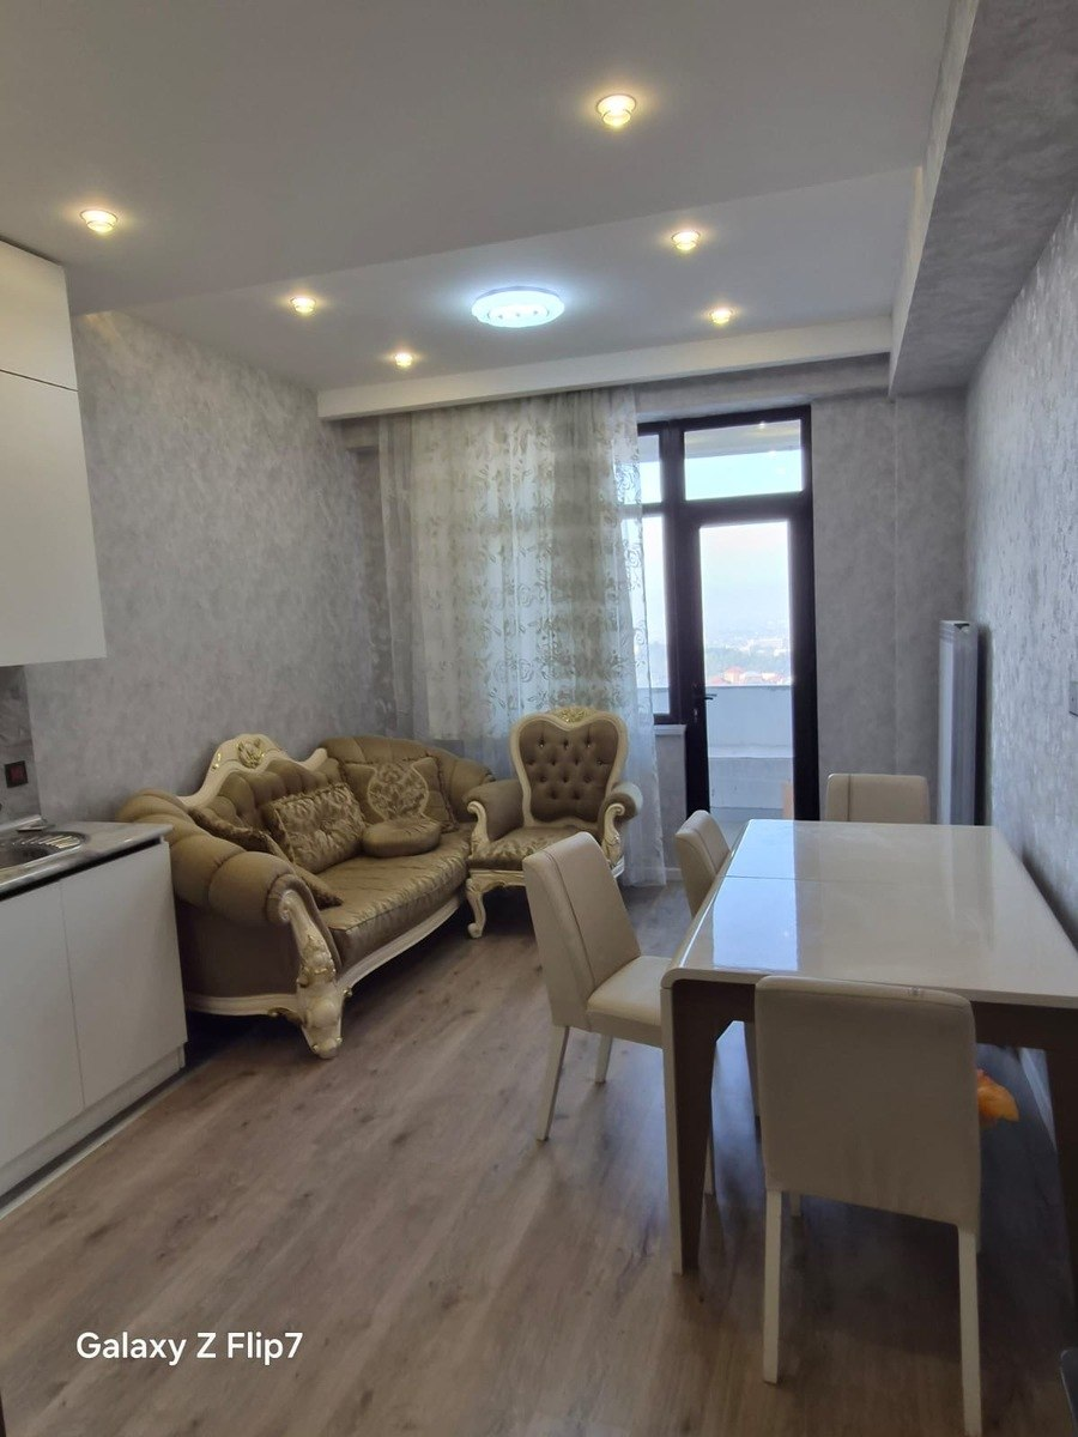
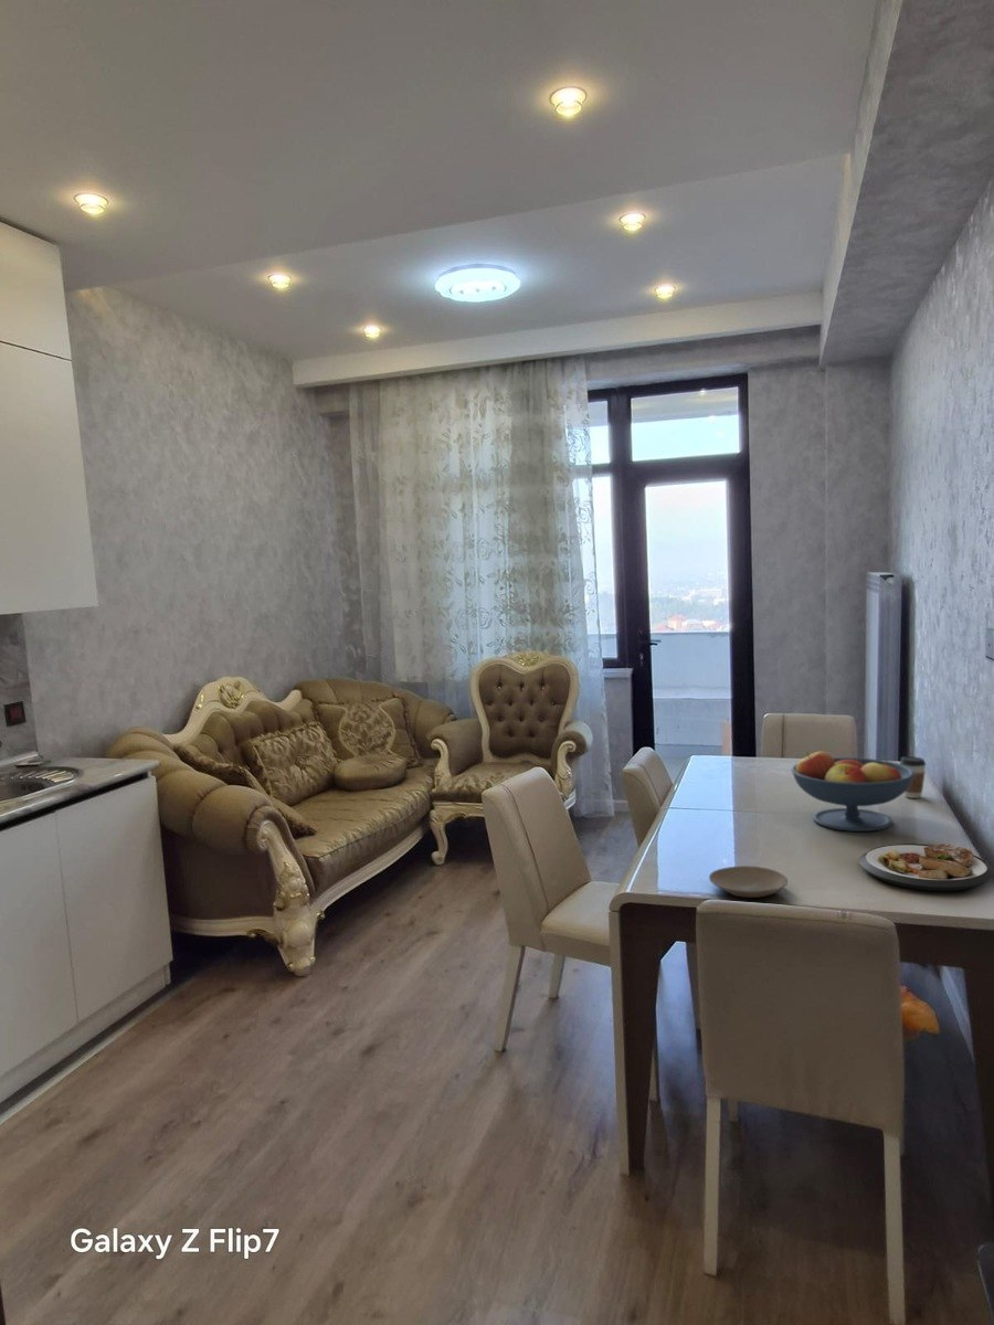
+ fruit bowl (852, 786)
+ plate (748, 883)
+ coffee cup (913, 777)
+ plate (924, 861)
